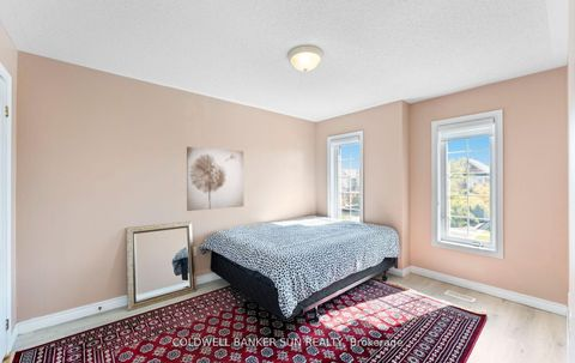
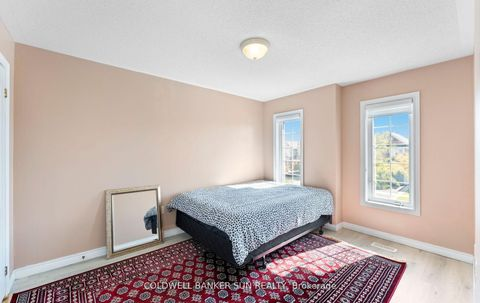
- wall art (217, 179)
